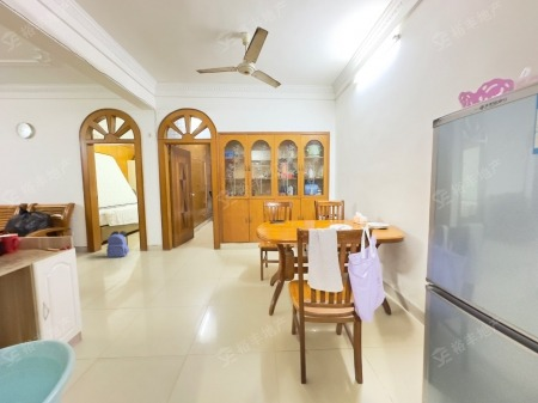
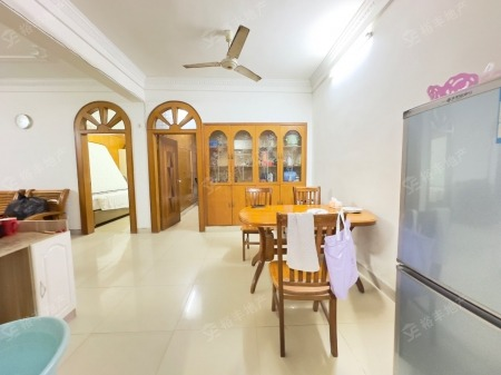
- backpack (118, 243)
